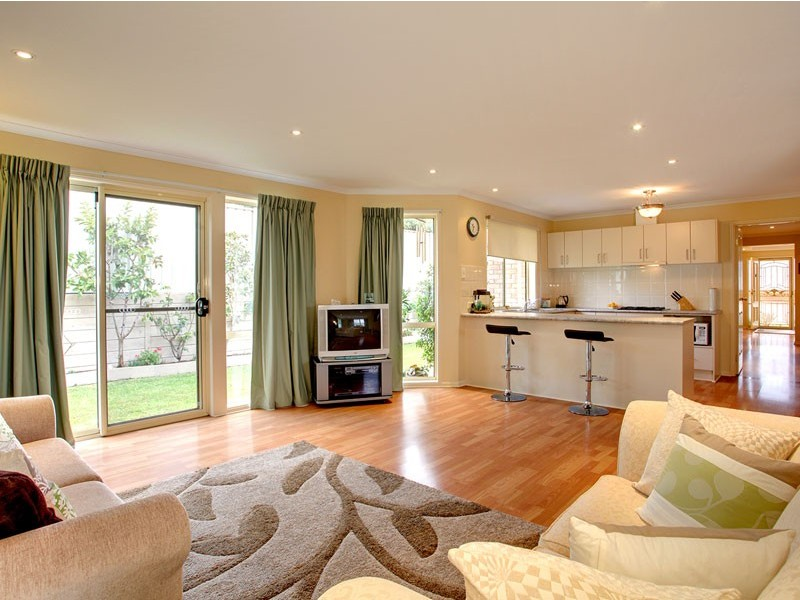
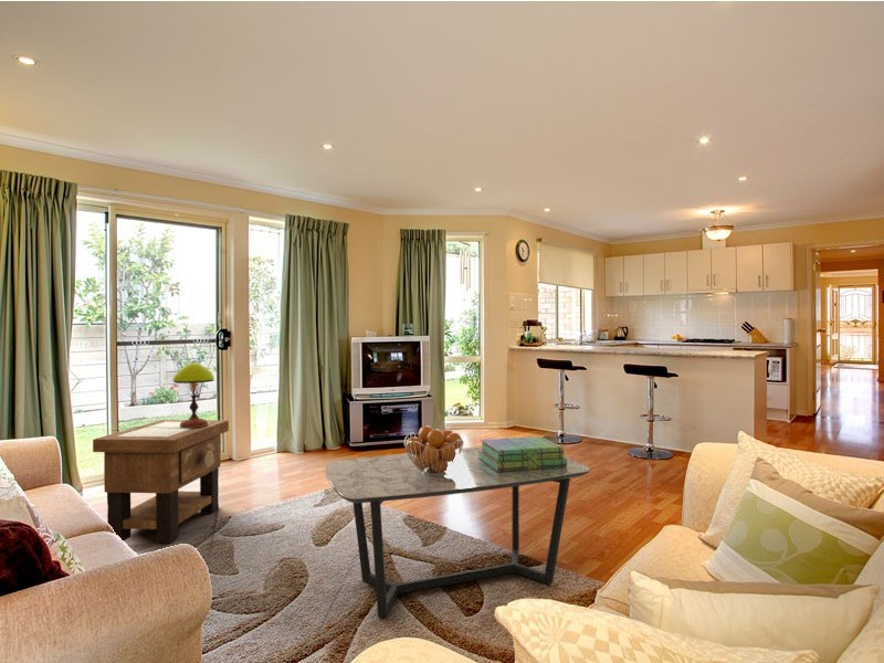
+ stack of books (520, 452)
+ coffee table (450, 494)
+ table lamp (173, 381)
+ fruit basket (433, 449)
+ side table (170, 476)
